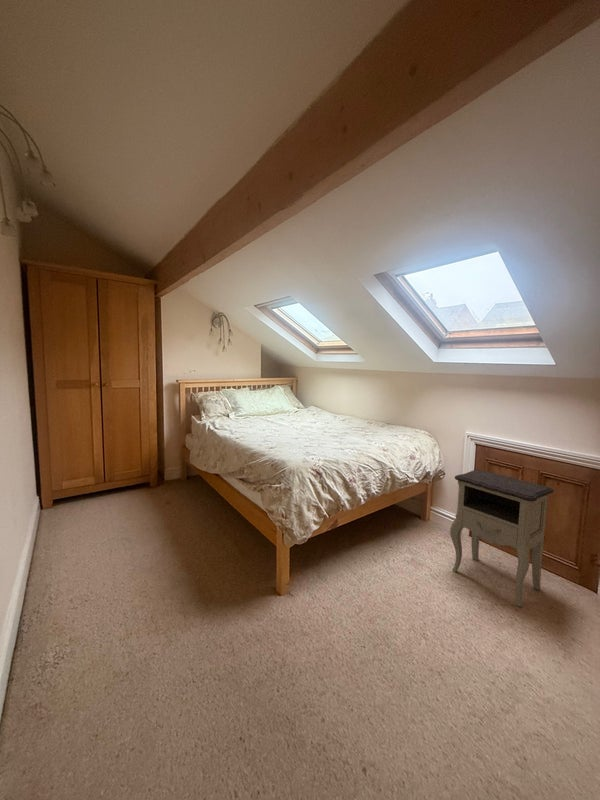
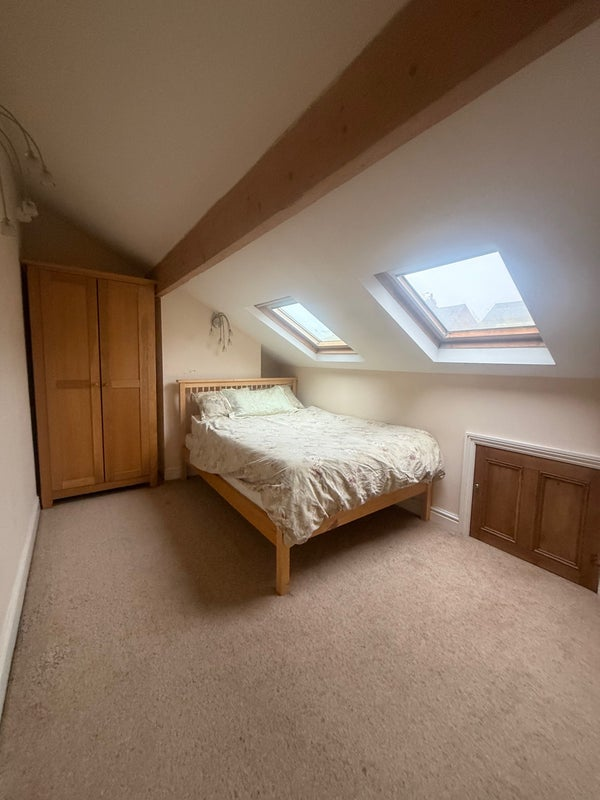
- nightstand (497, 531)
